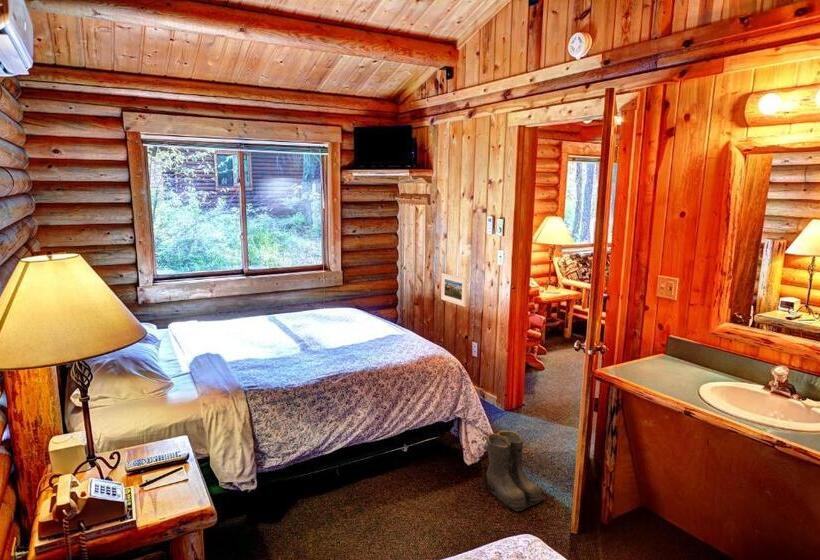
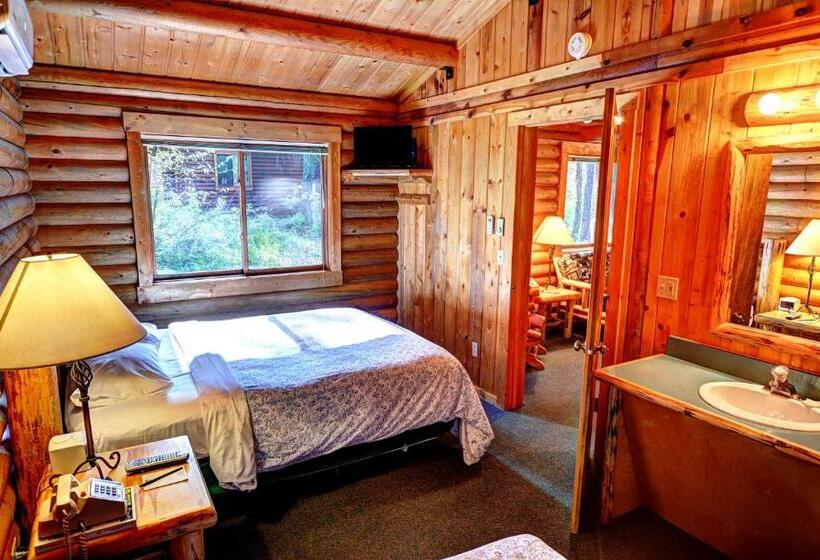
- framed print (453, 289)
- boots (512, 467)
